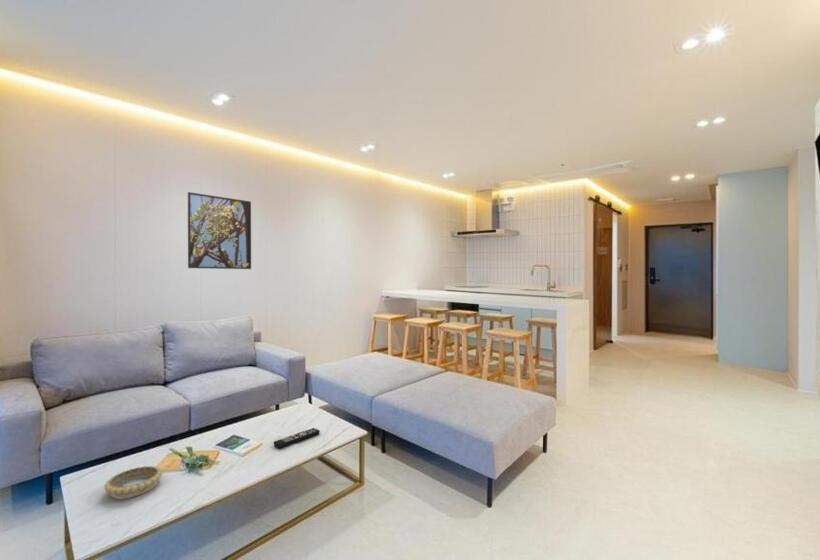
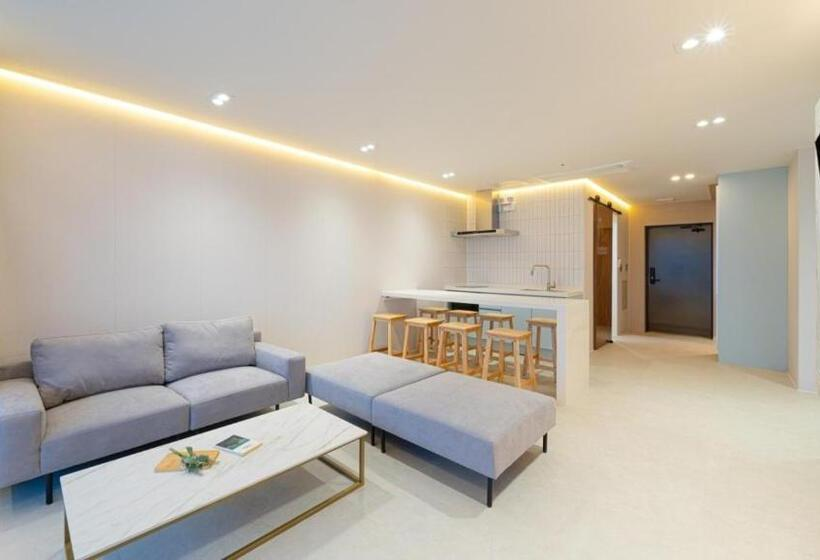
- decorative bowl (135, 484)
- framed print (221, 232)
- remote control (297, 437)
